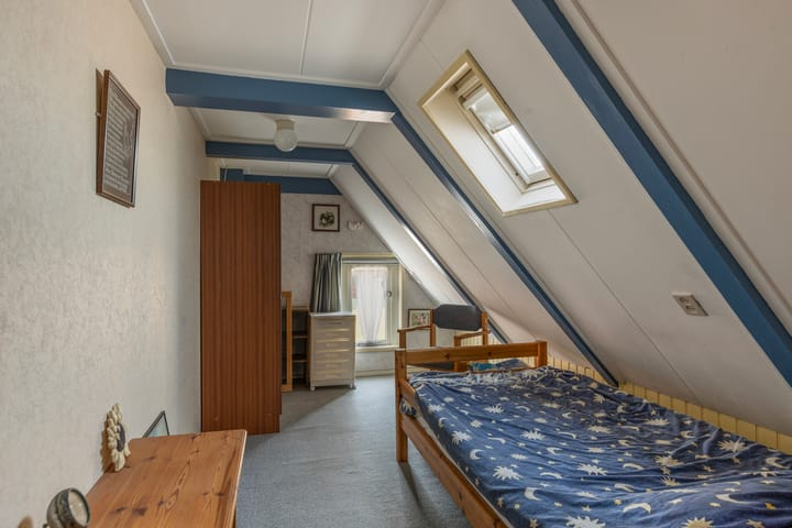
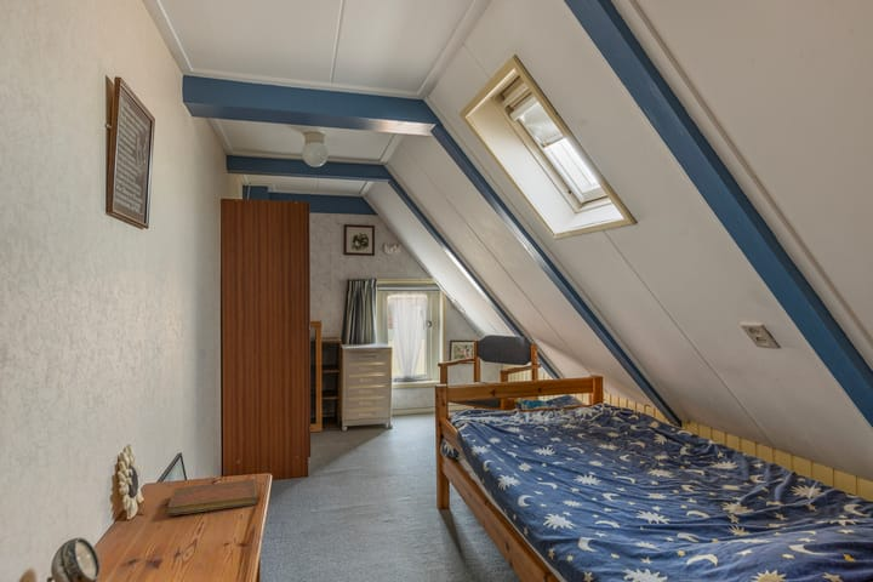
+ notebook (215, 495)
